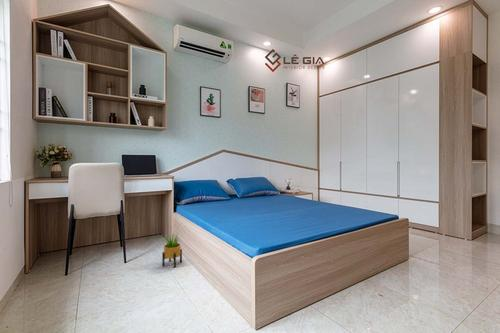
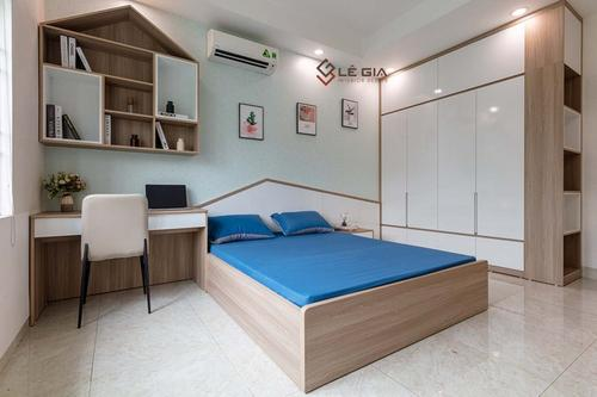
- potted plant (172, 248)
